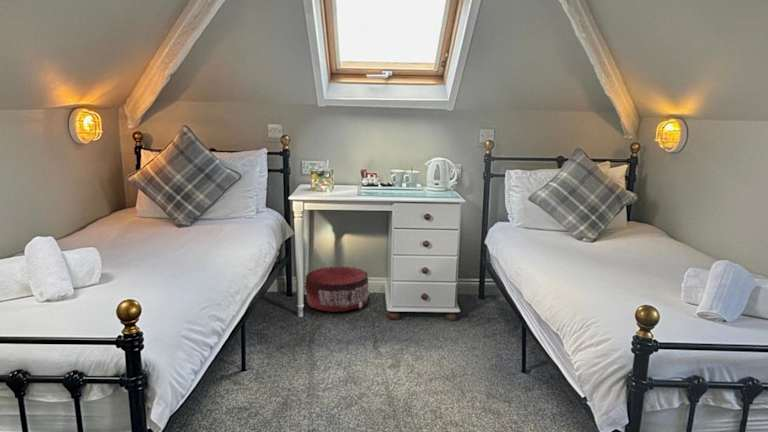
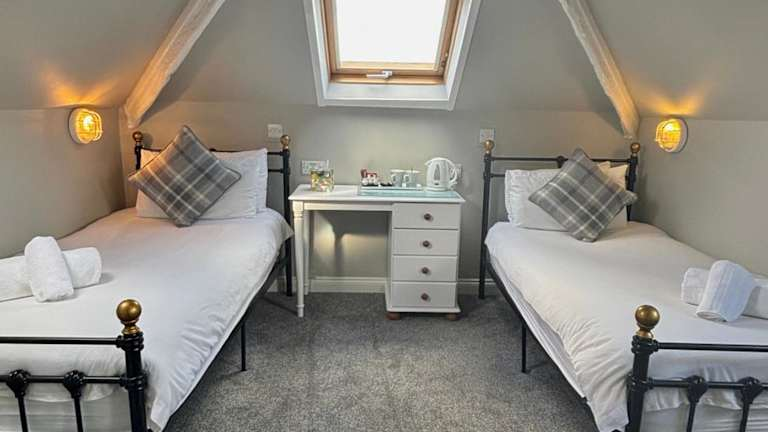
- pouf (337, 286)
